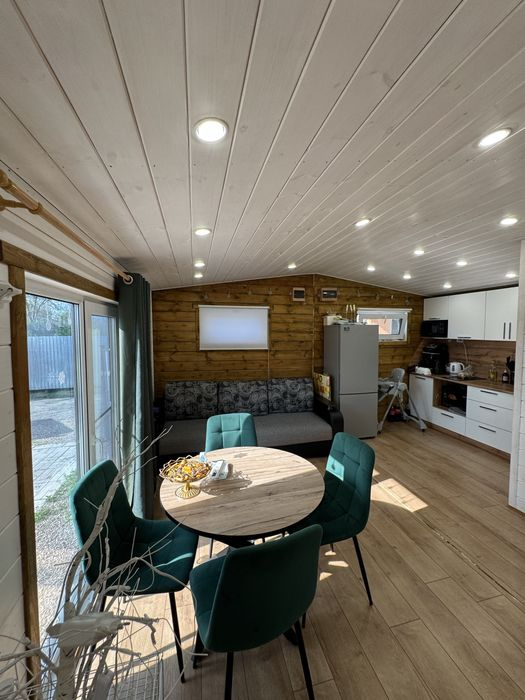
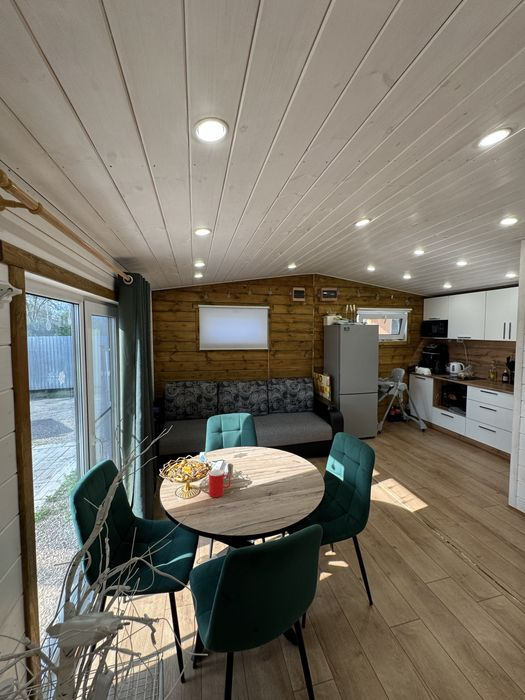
+ cup (219, 483)
